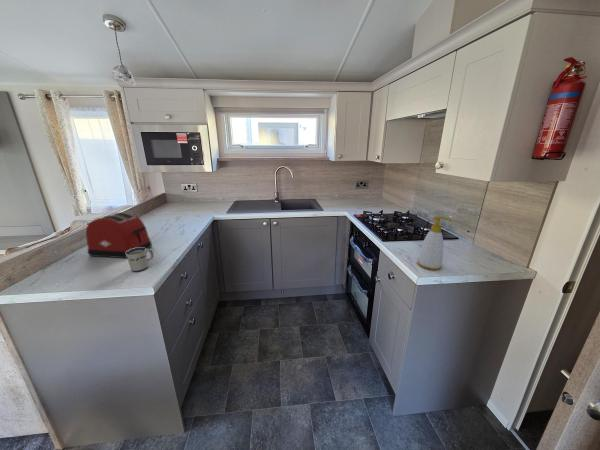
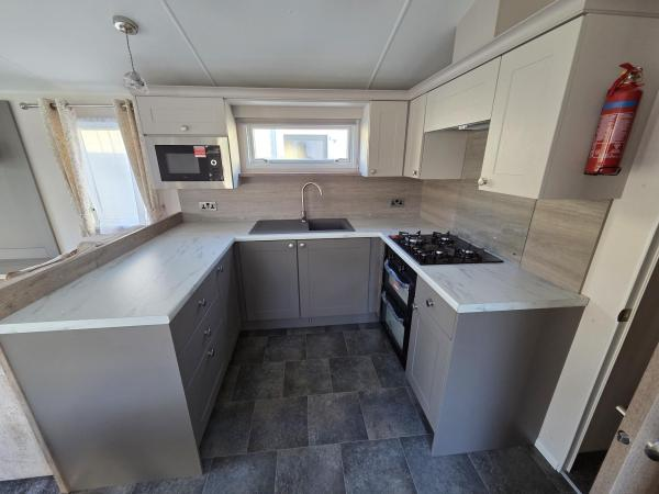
- soap bottle (433, 241)
- toaster (119, 233)
- mug (141, 258)
